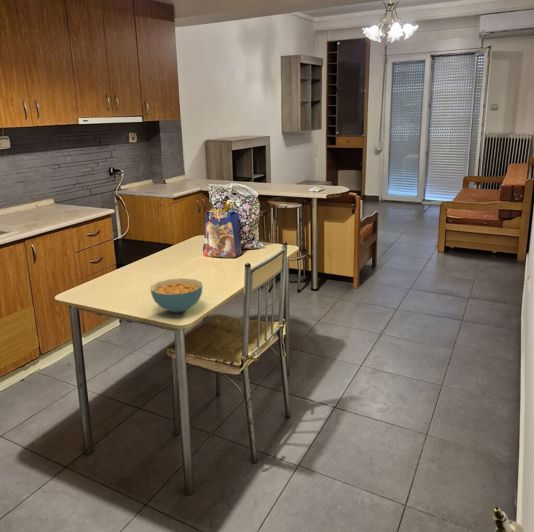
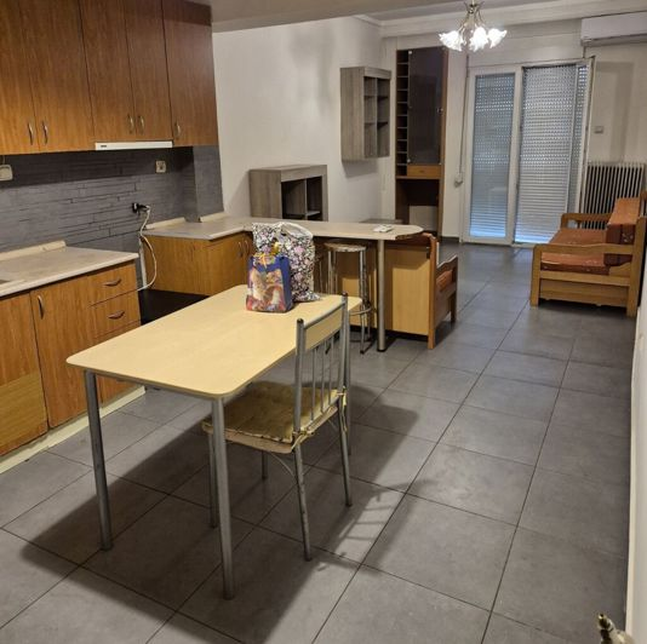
- cereal bowl (177, 298)
